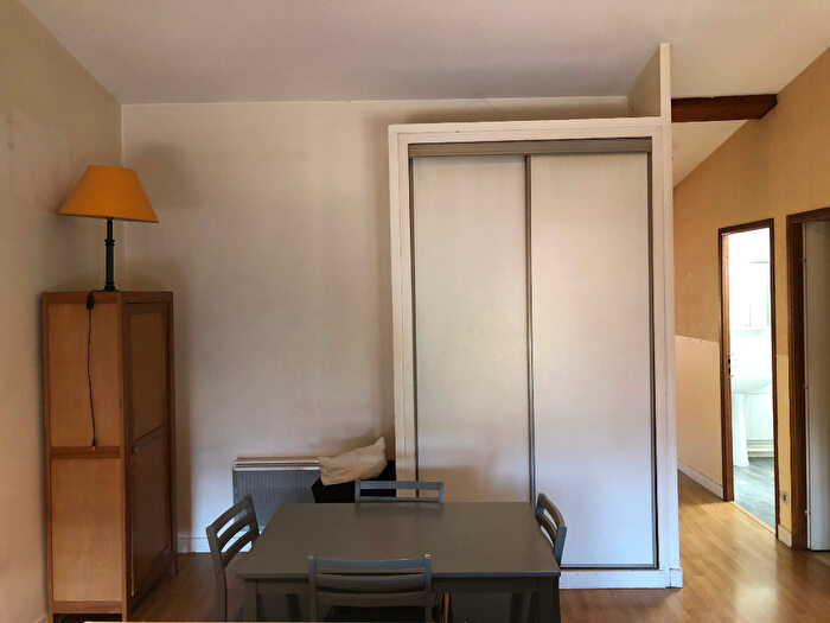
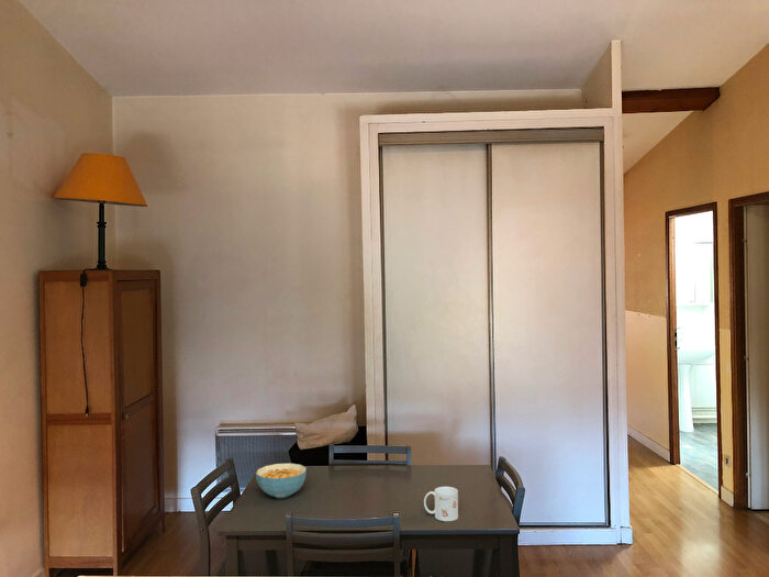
+ mug (441, 503)
+ cereal bowl (281, 482)
